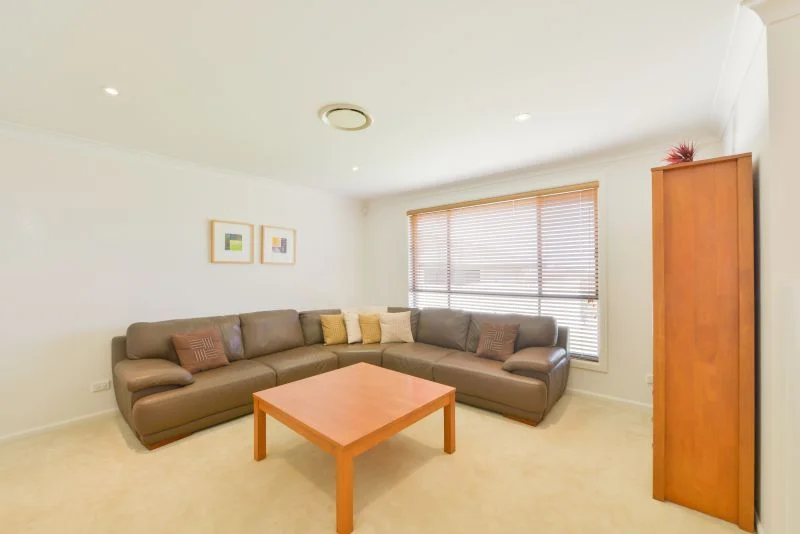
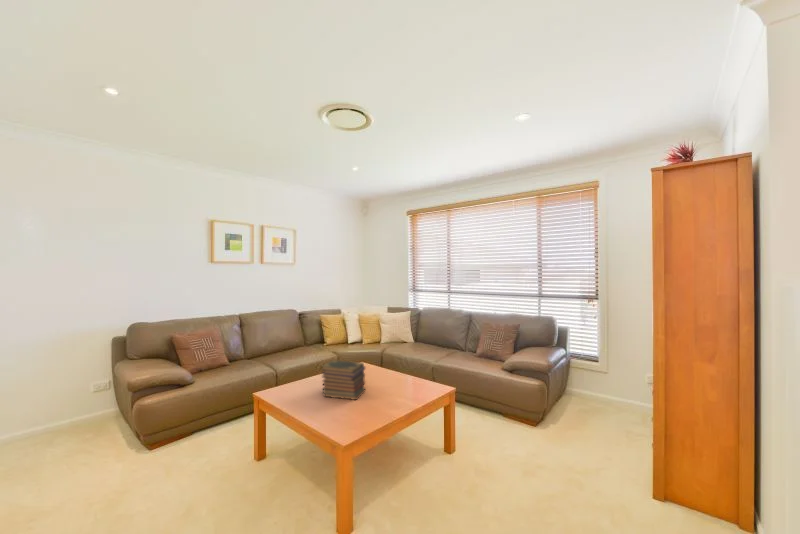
+ book stack (343, 379)
